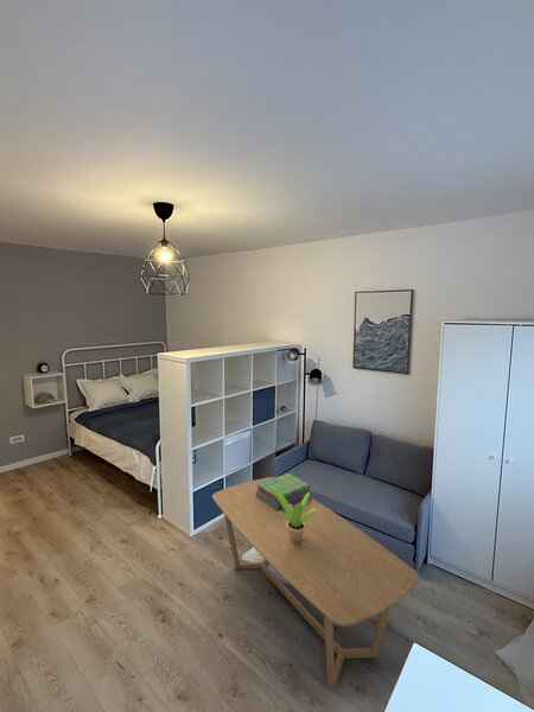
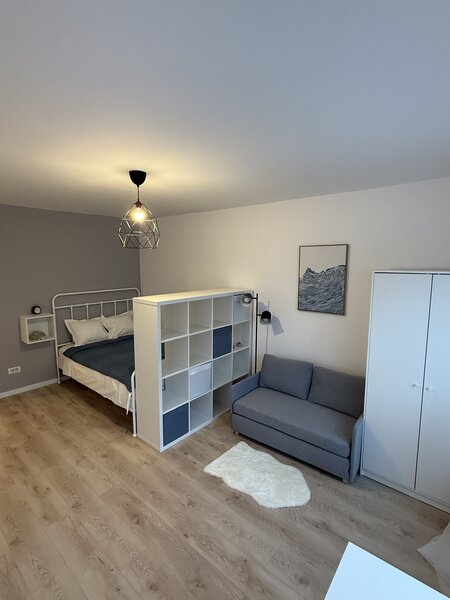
- potted plant (295, 513)
- coffee table (295, 566)
- stack of books (282, 489)
